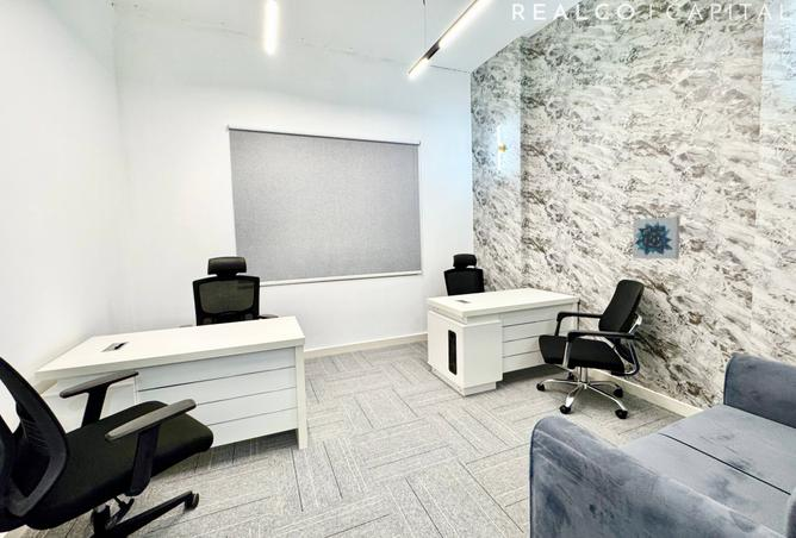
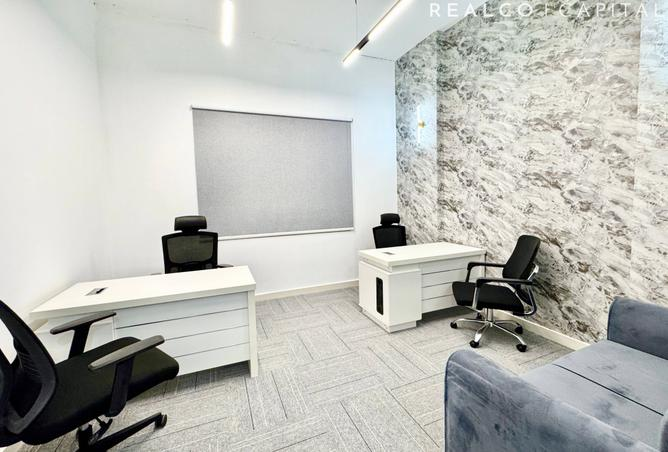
- wall art (654, 238)
